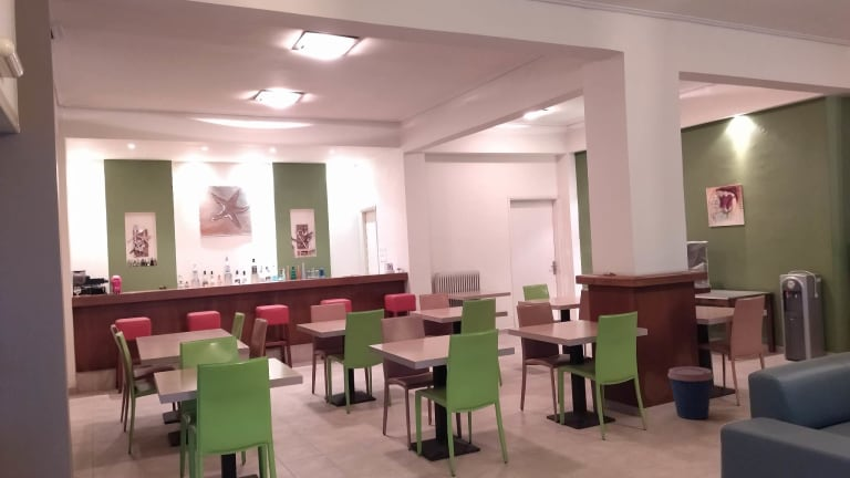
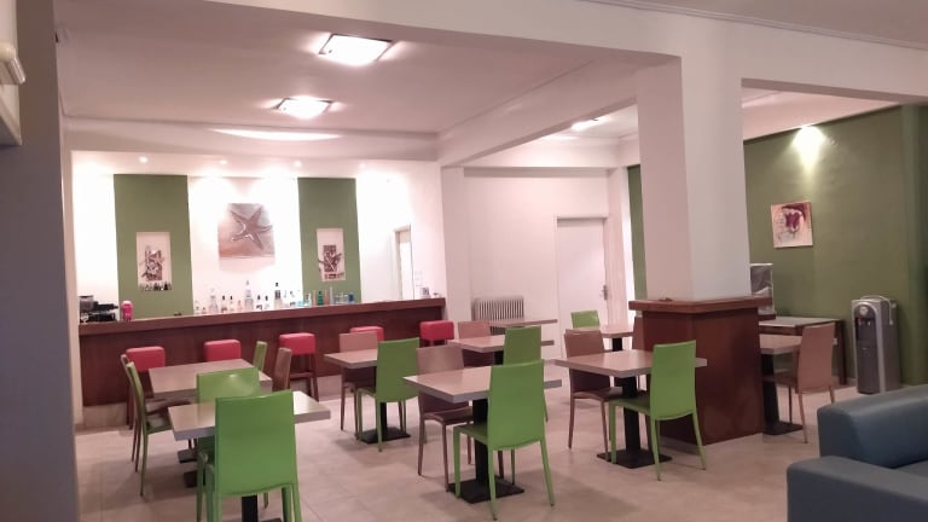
- coffee cup (691, 393)
